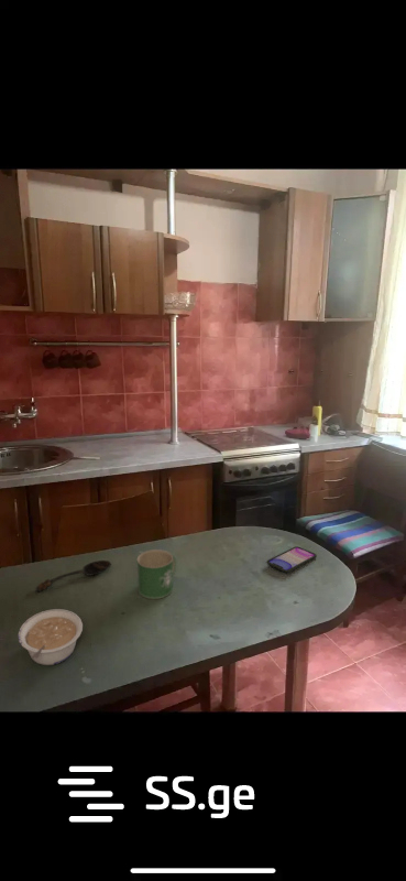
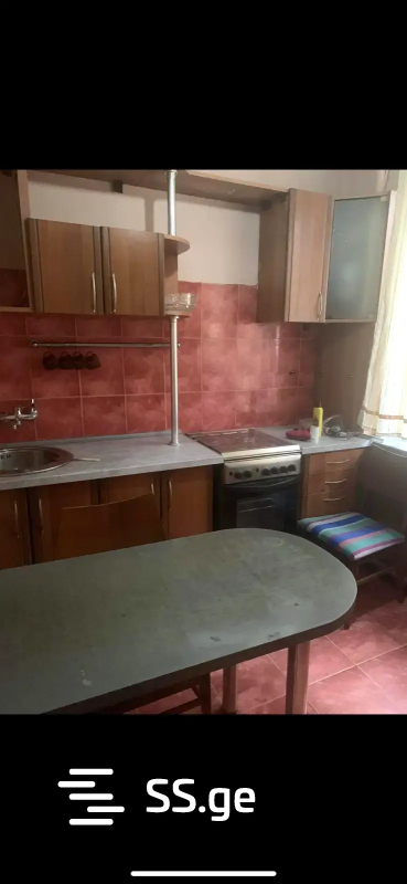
- spoon (73, 574)
- legume (52, 639)
- mug (160, 570)
- smartphone (292, 558)
